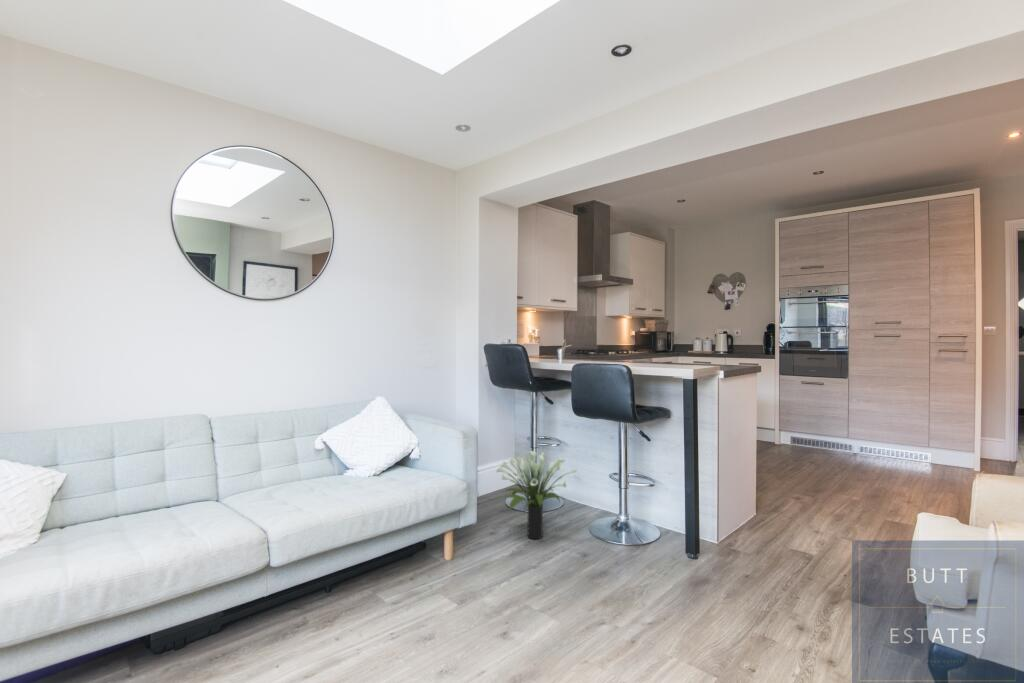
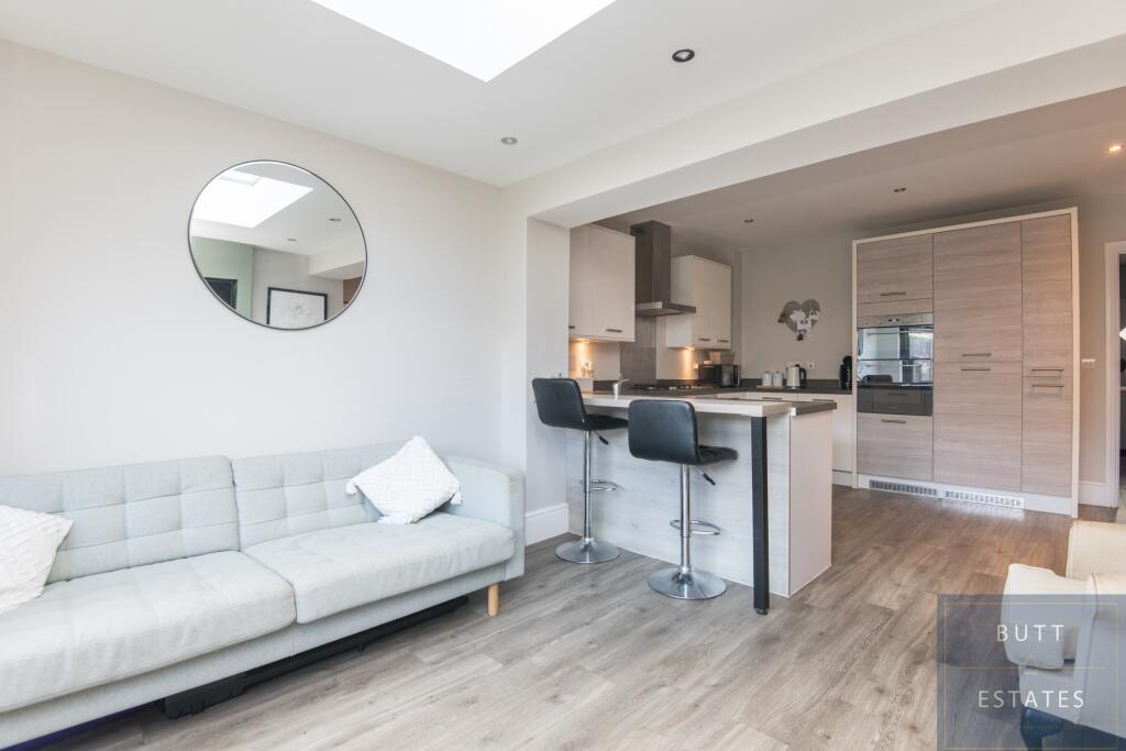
- potted plant (537, 494)
